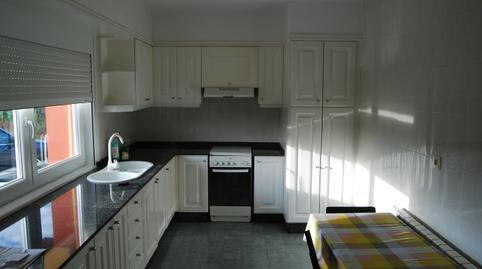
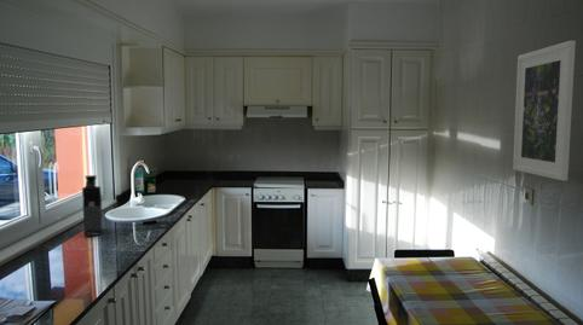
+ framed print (539, 112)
+ coffee maker (92, 204)
